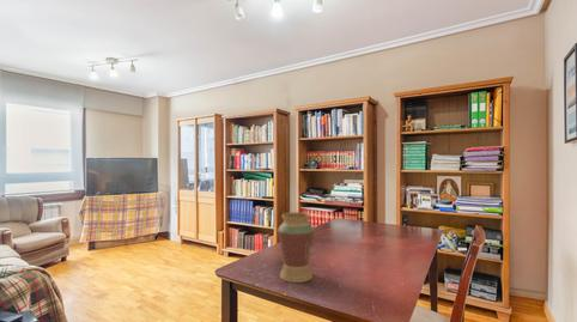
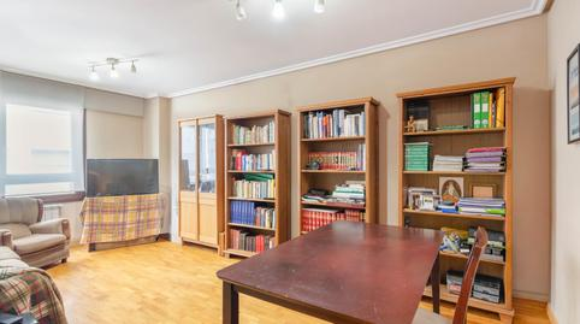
- vase (296, 244)
